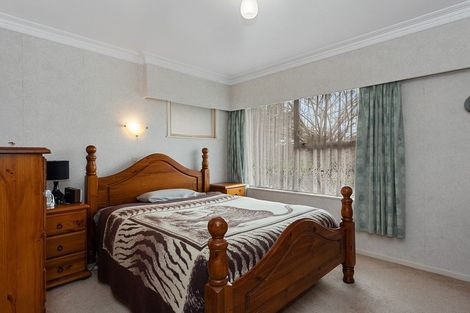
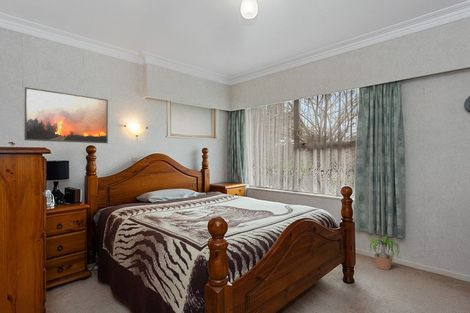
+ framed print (70, 118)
+ potted plant (385, 253)
